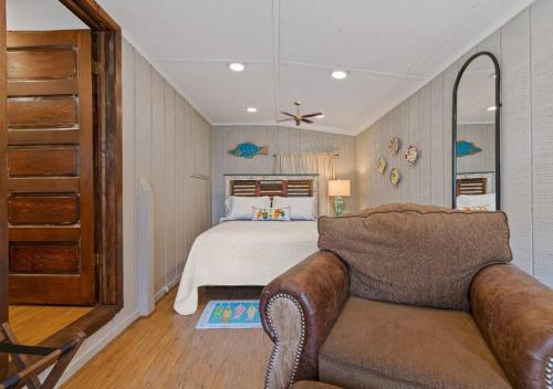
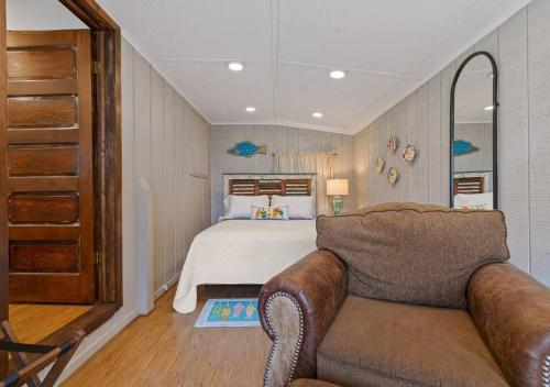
- ceiling fan (298, 114)
